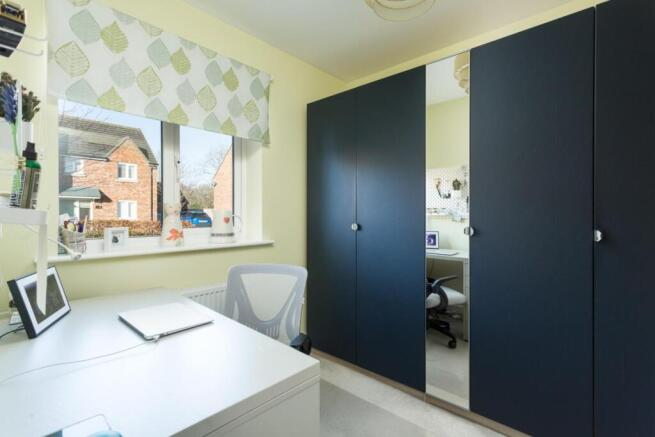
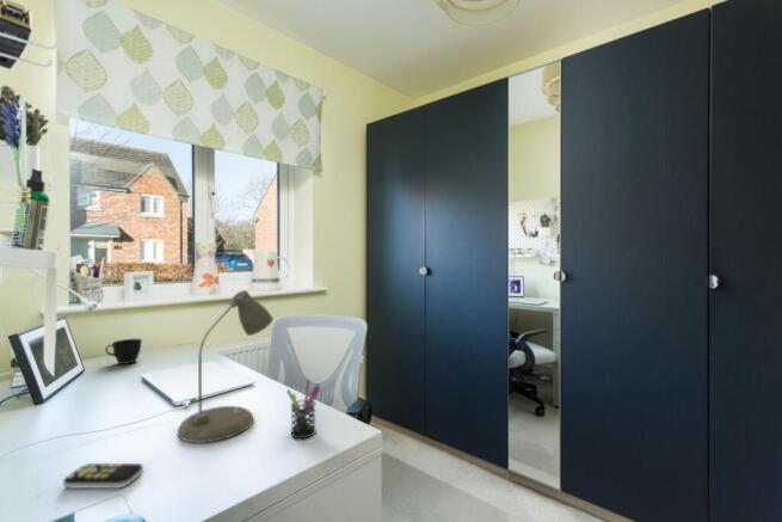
+ remote control (104, 474)
+ cup (125, 351)
+ desk lamp (201, 356)
+ pen holder (300, 406)
